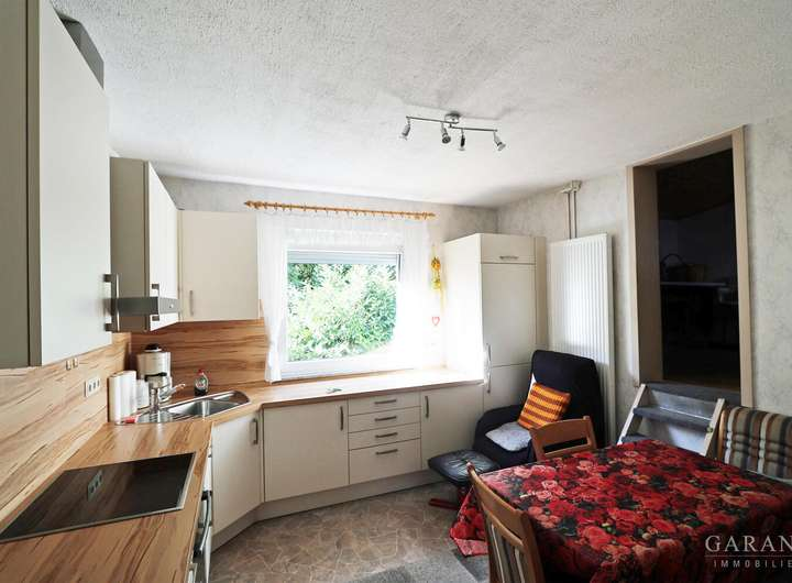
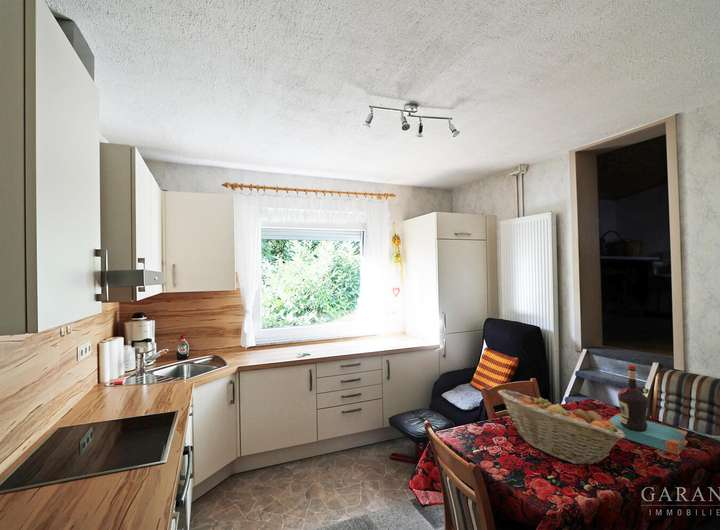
+ fruit basket (554, 419)
+ bottle (645, 400)
